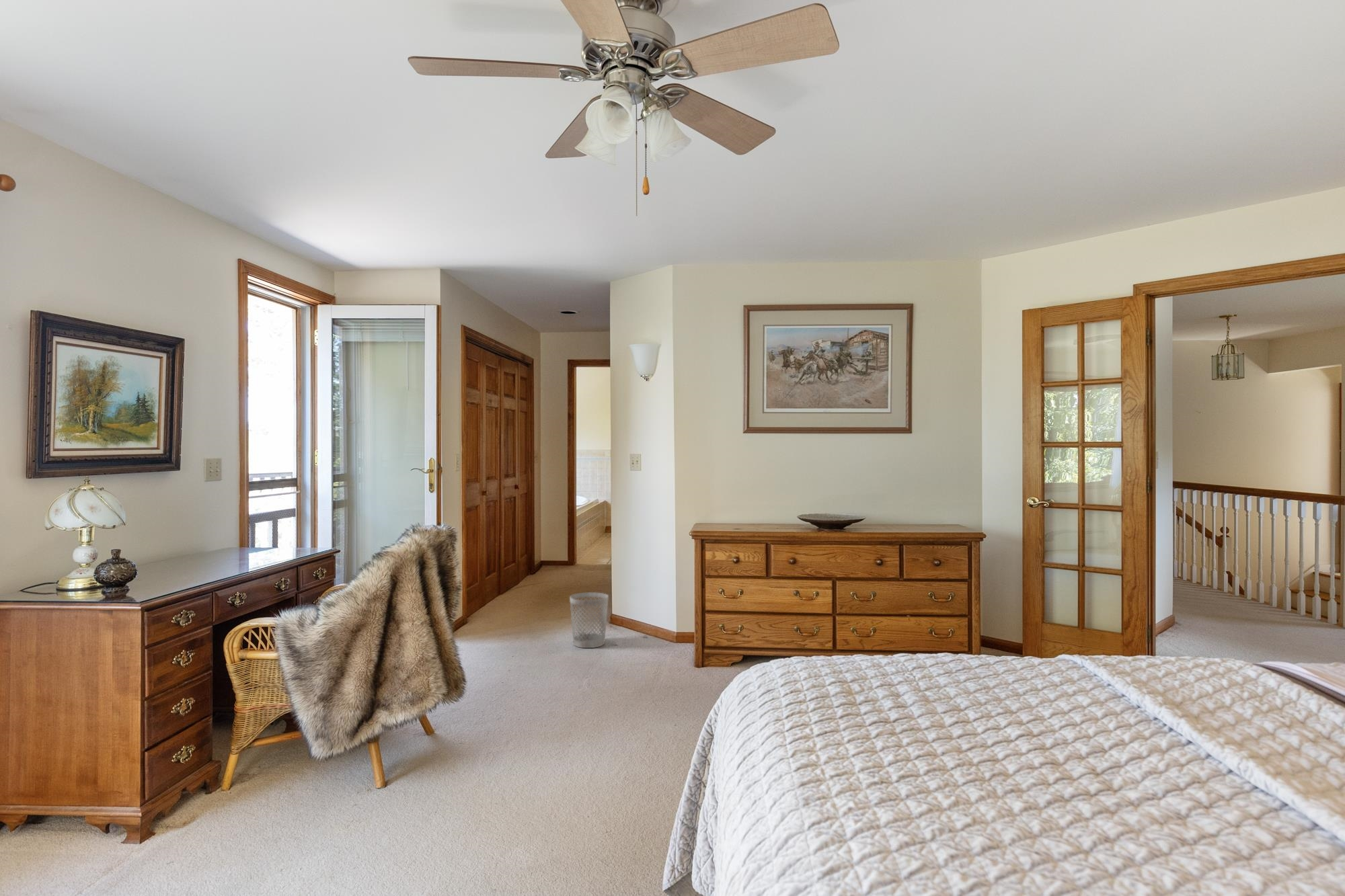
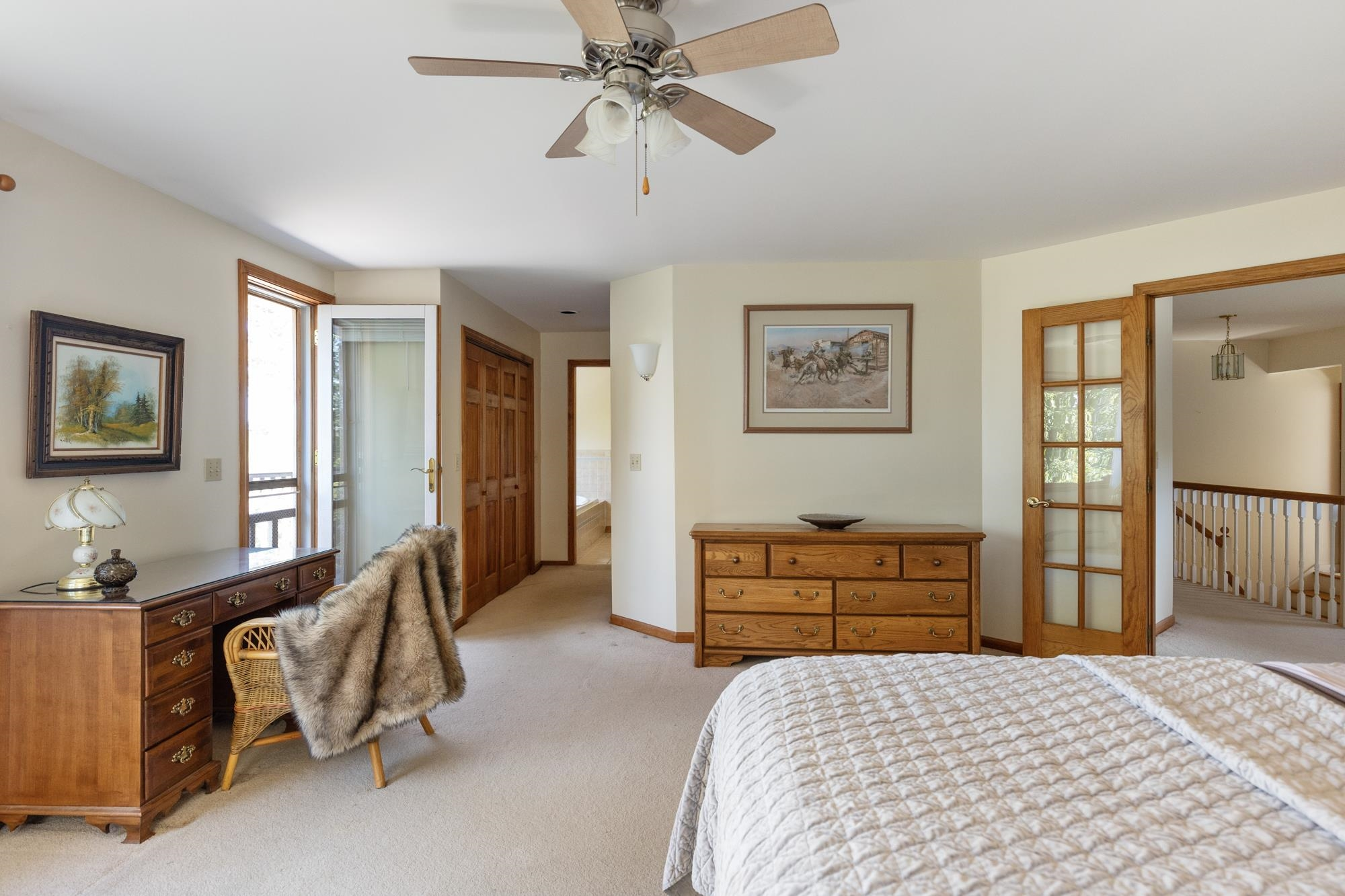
- wastebasket (588, 620)
